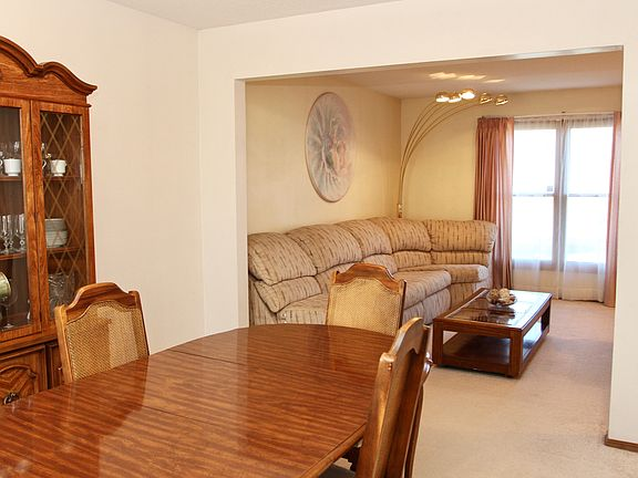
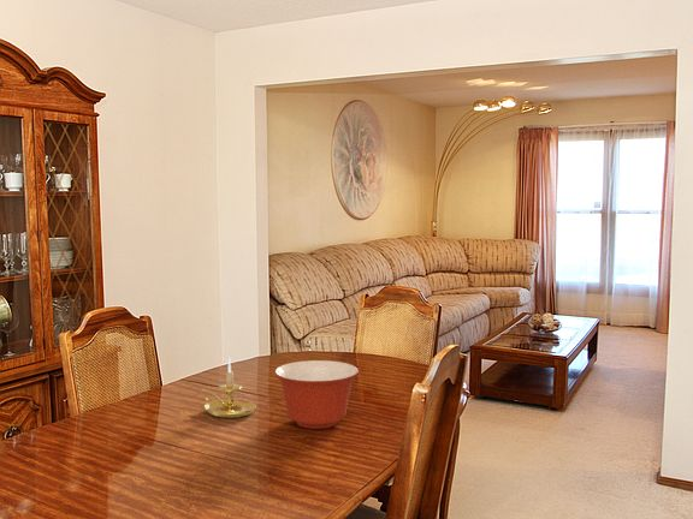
+ mixing bowl (316, 395)
+ candle holder (226, 383)
